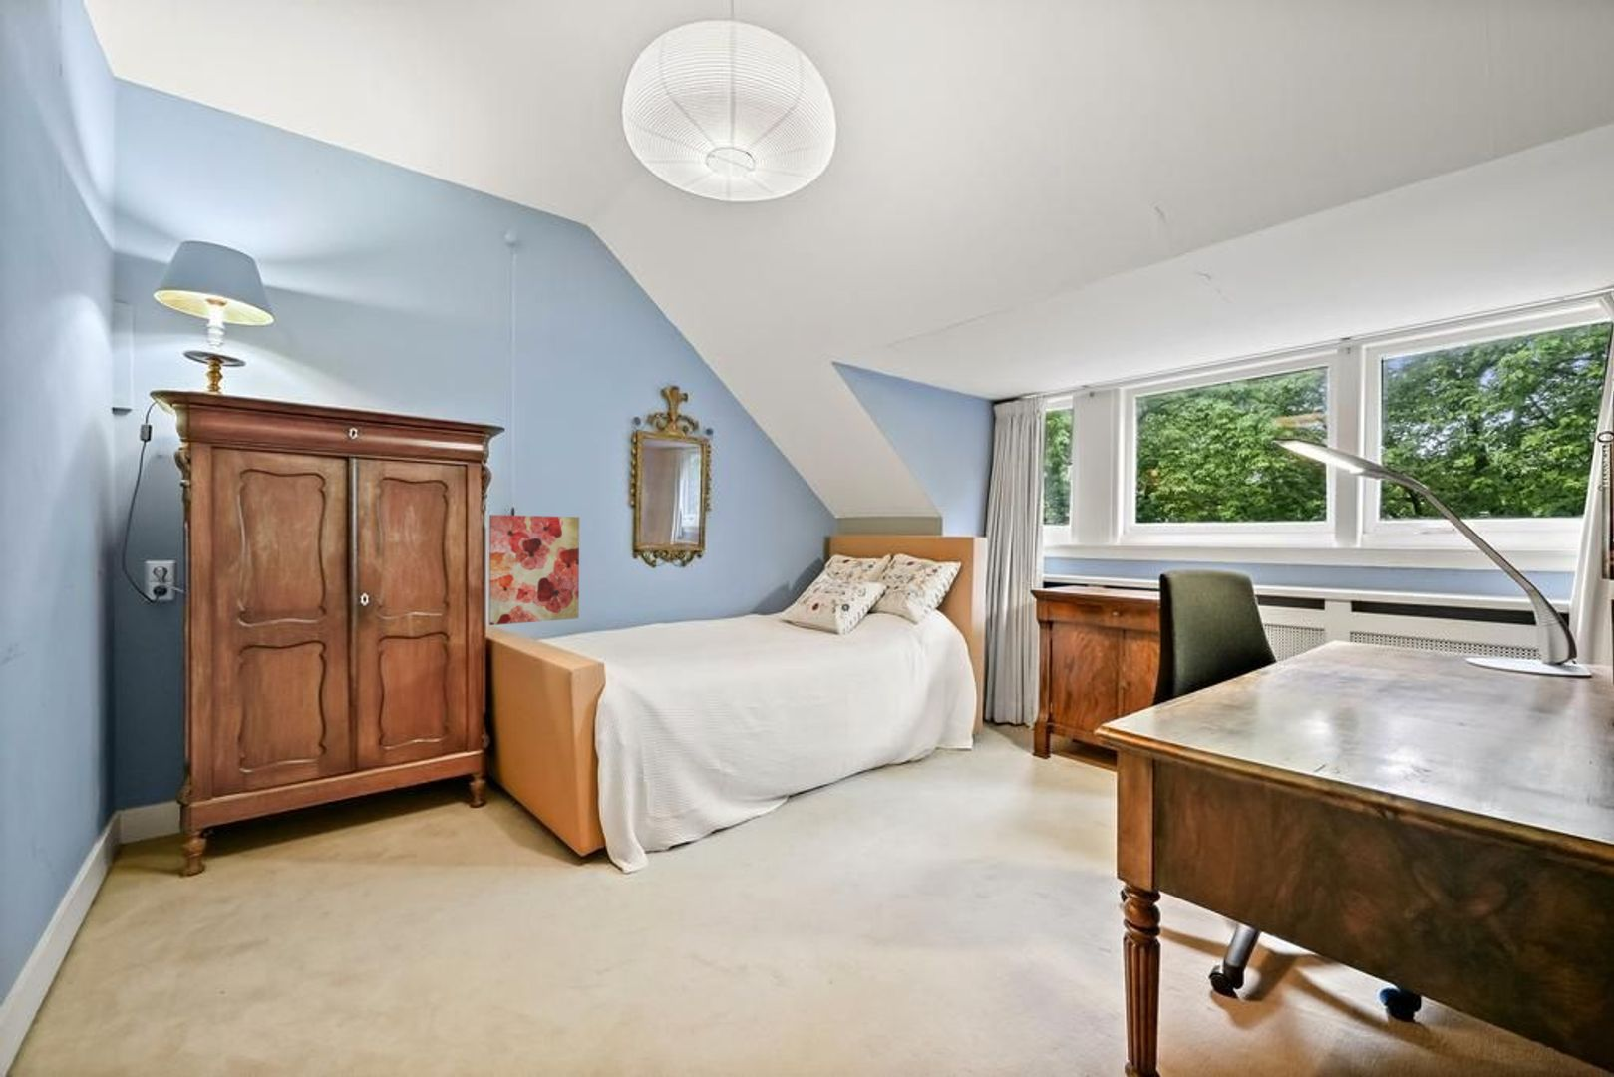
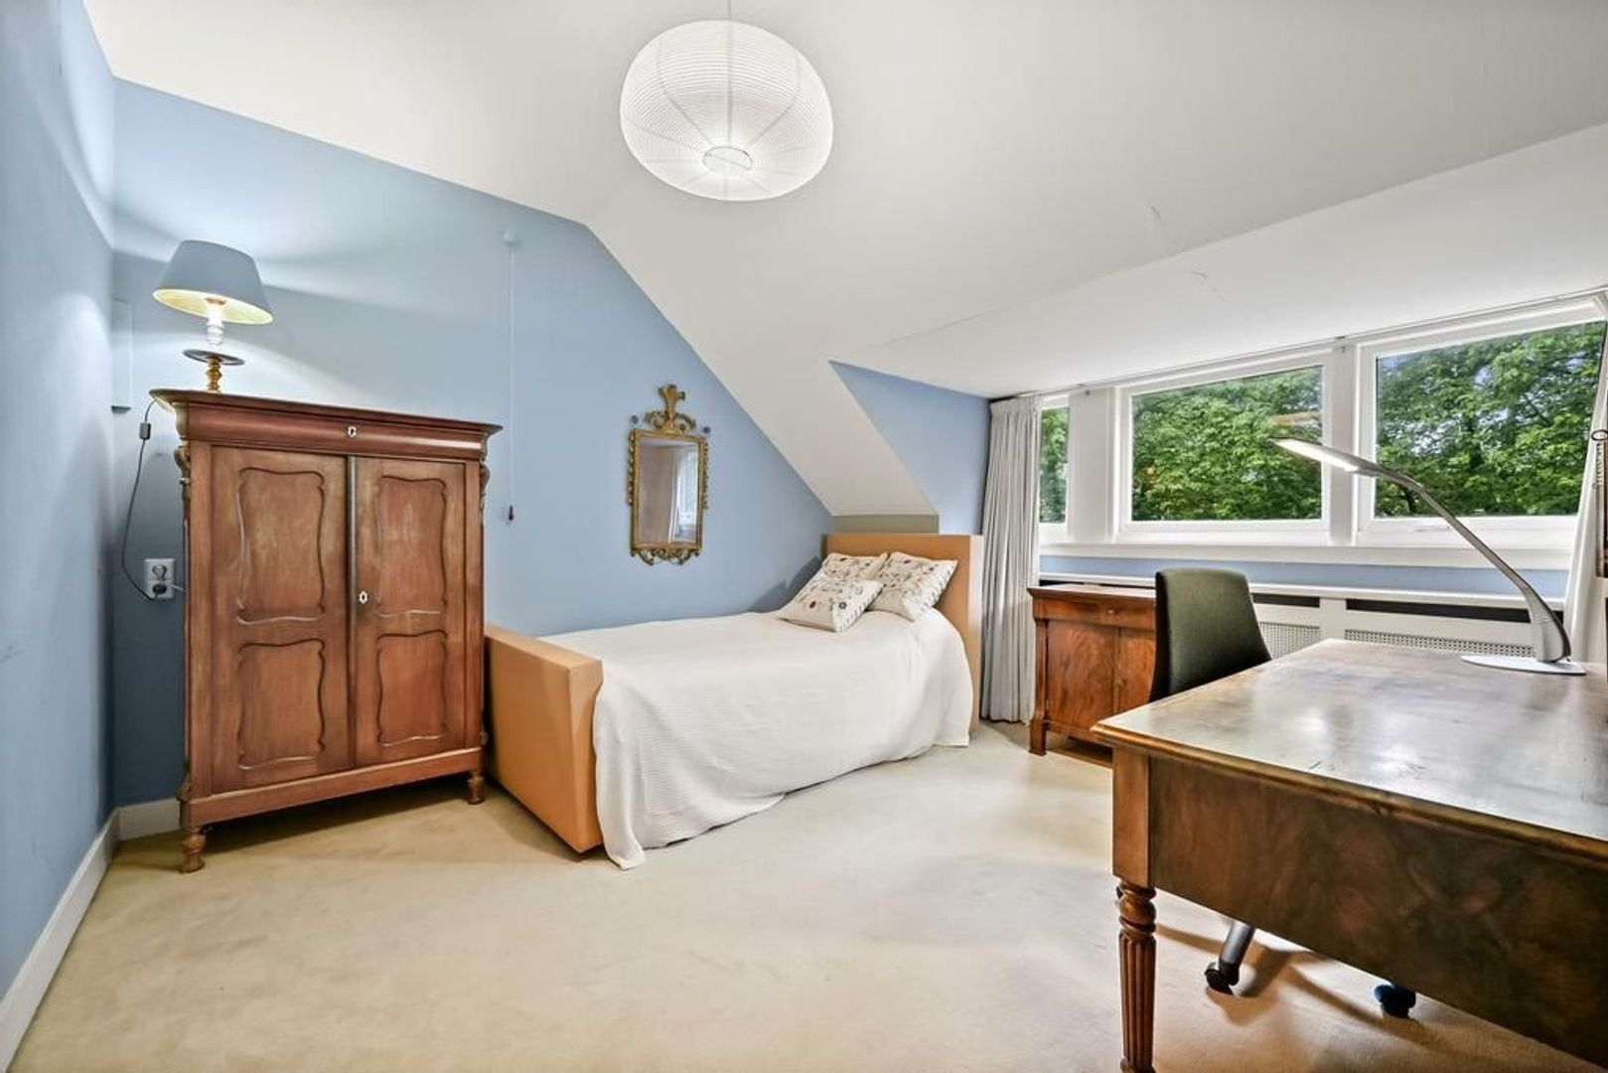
- wall art (535, 569)
